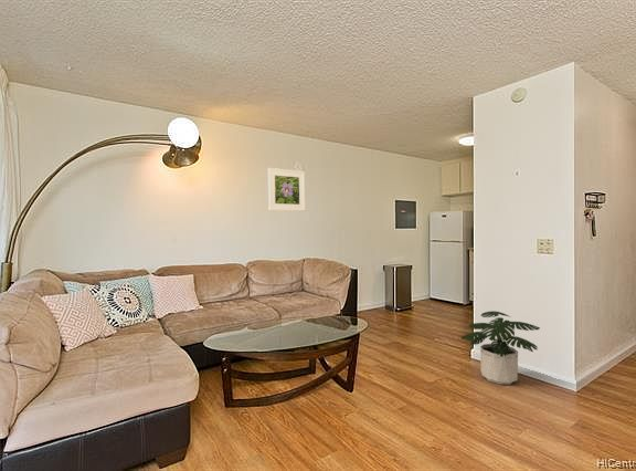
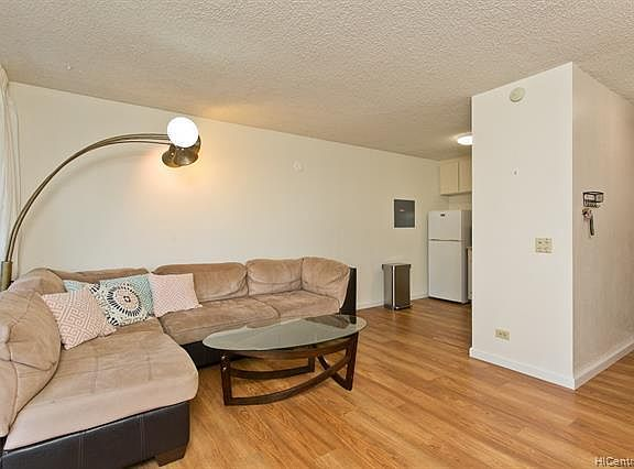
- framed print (287, 190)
- potted plant (499, 347)
